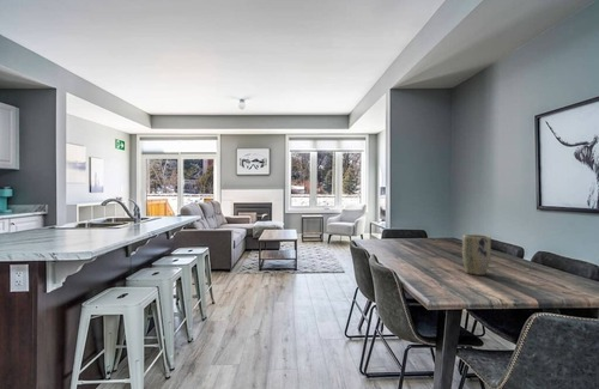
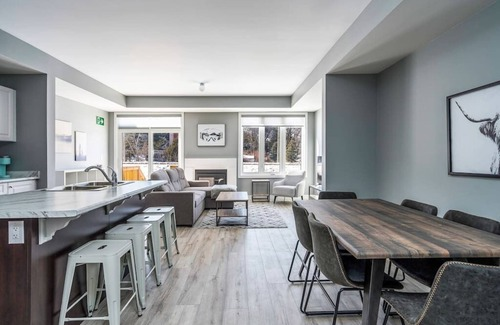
- plant pot (476, 254)
